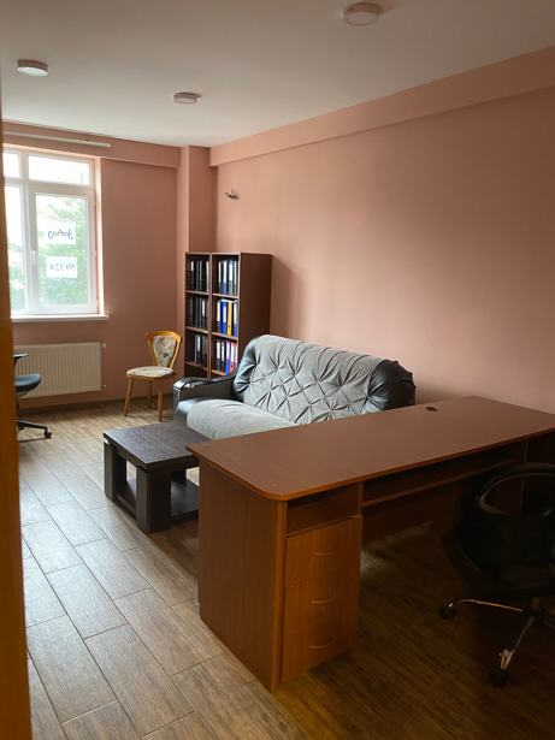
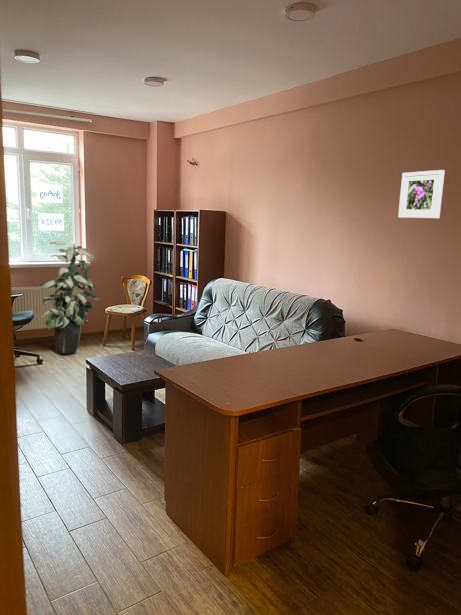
+ indoor plant (67, 297)
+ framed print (420, 194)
